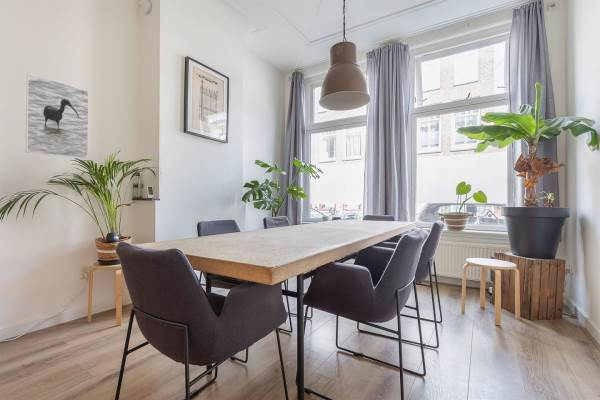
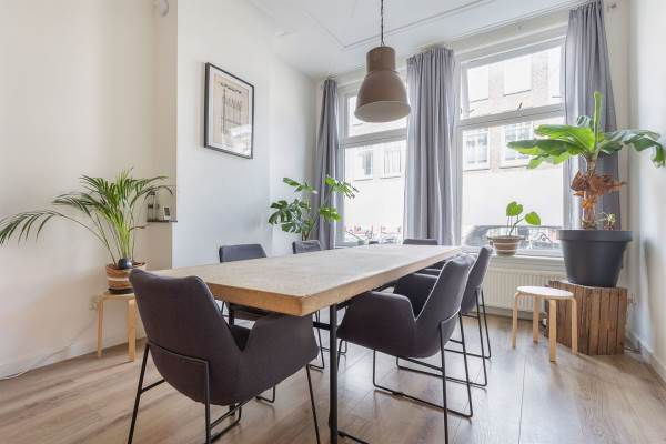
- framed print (59, 119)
